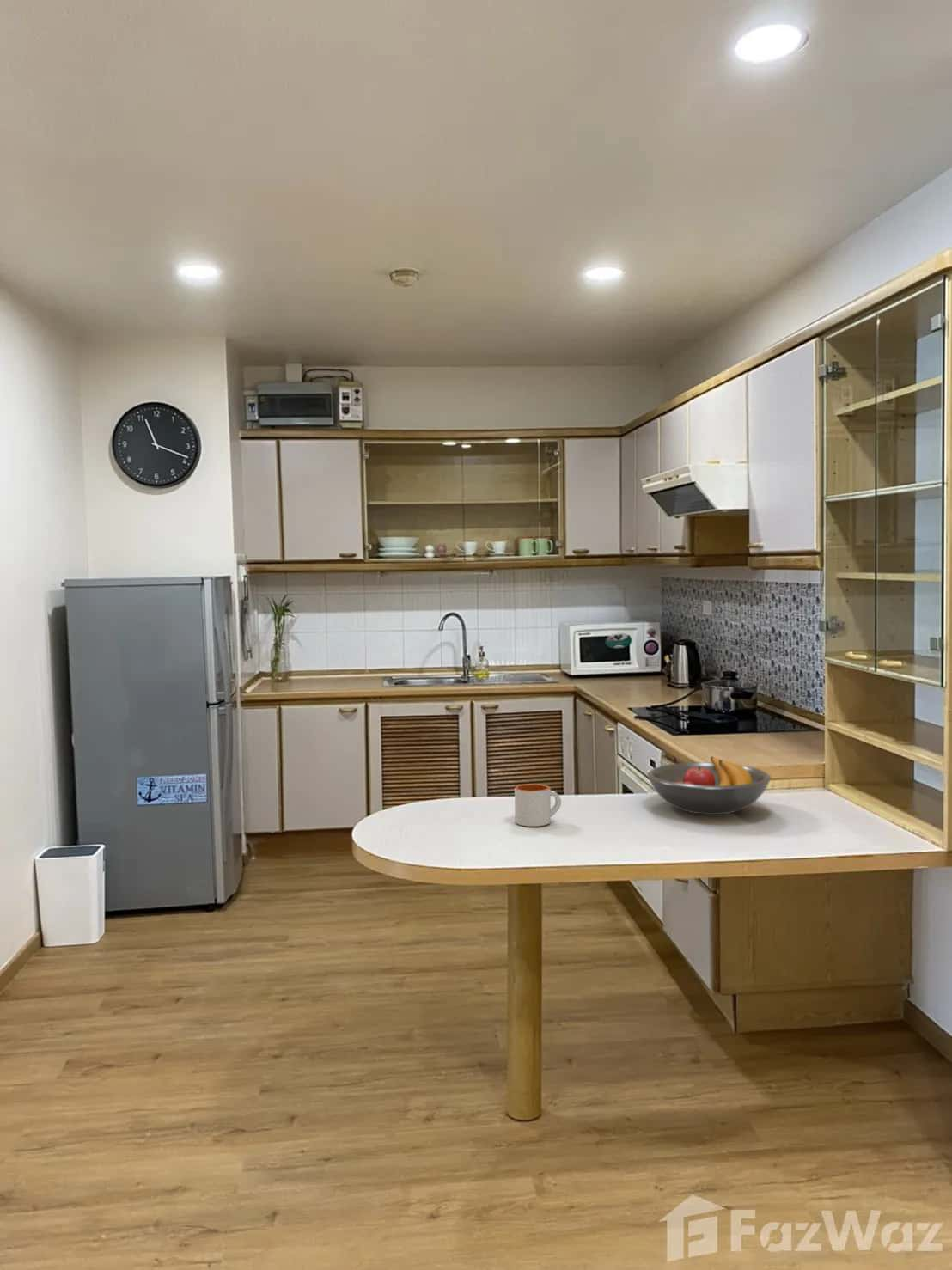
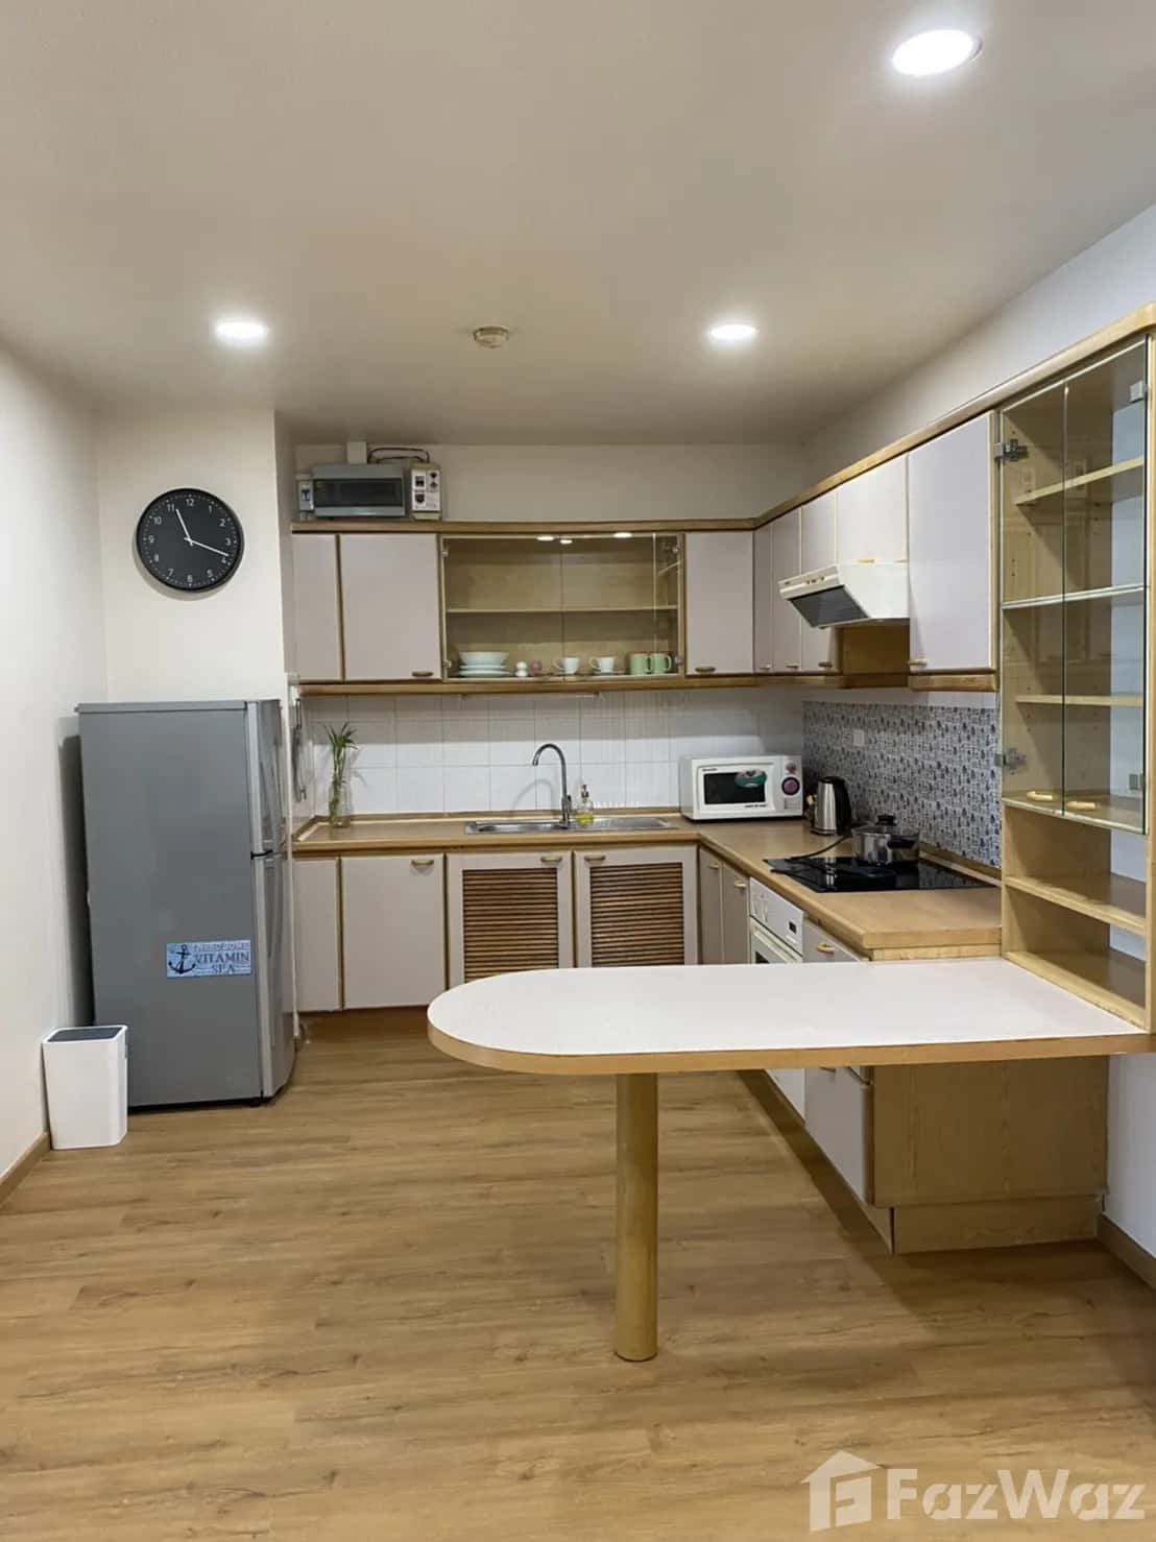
- fruit bowl (708, 786)
- mug (538, 804)
